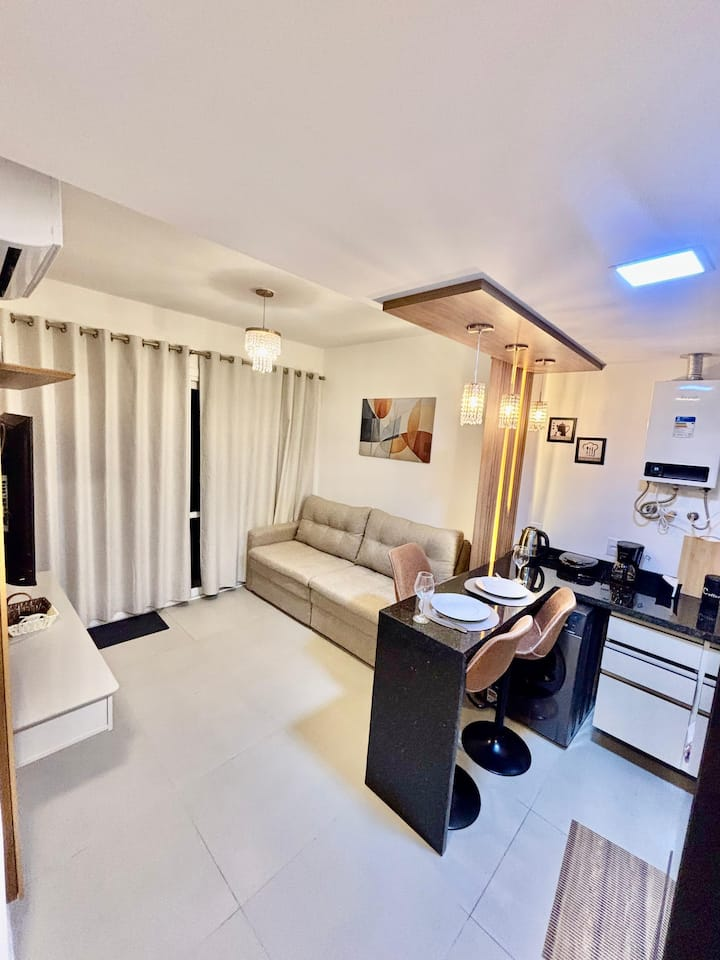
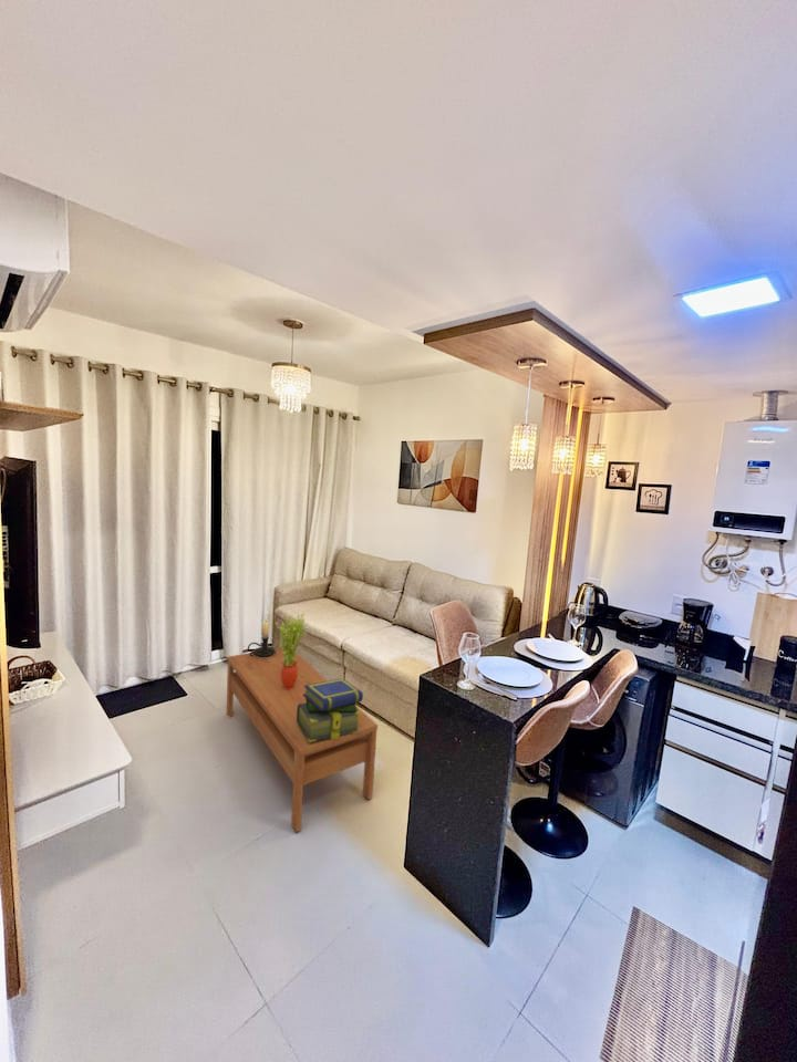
+ coffee table (290, 718)
+ potted plant (291, 648)
+ candle holder (262, 635)
+ stack of books (330, 706)
